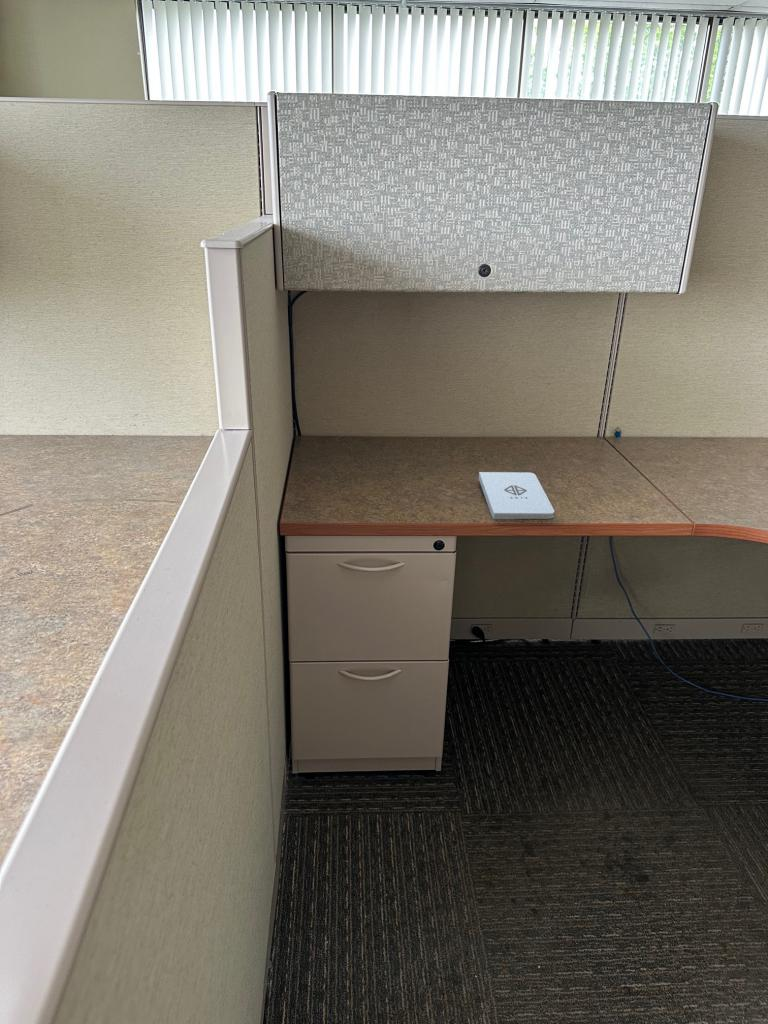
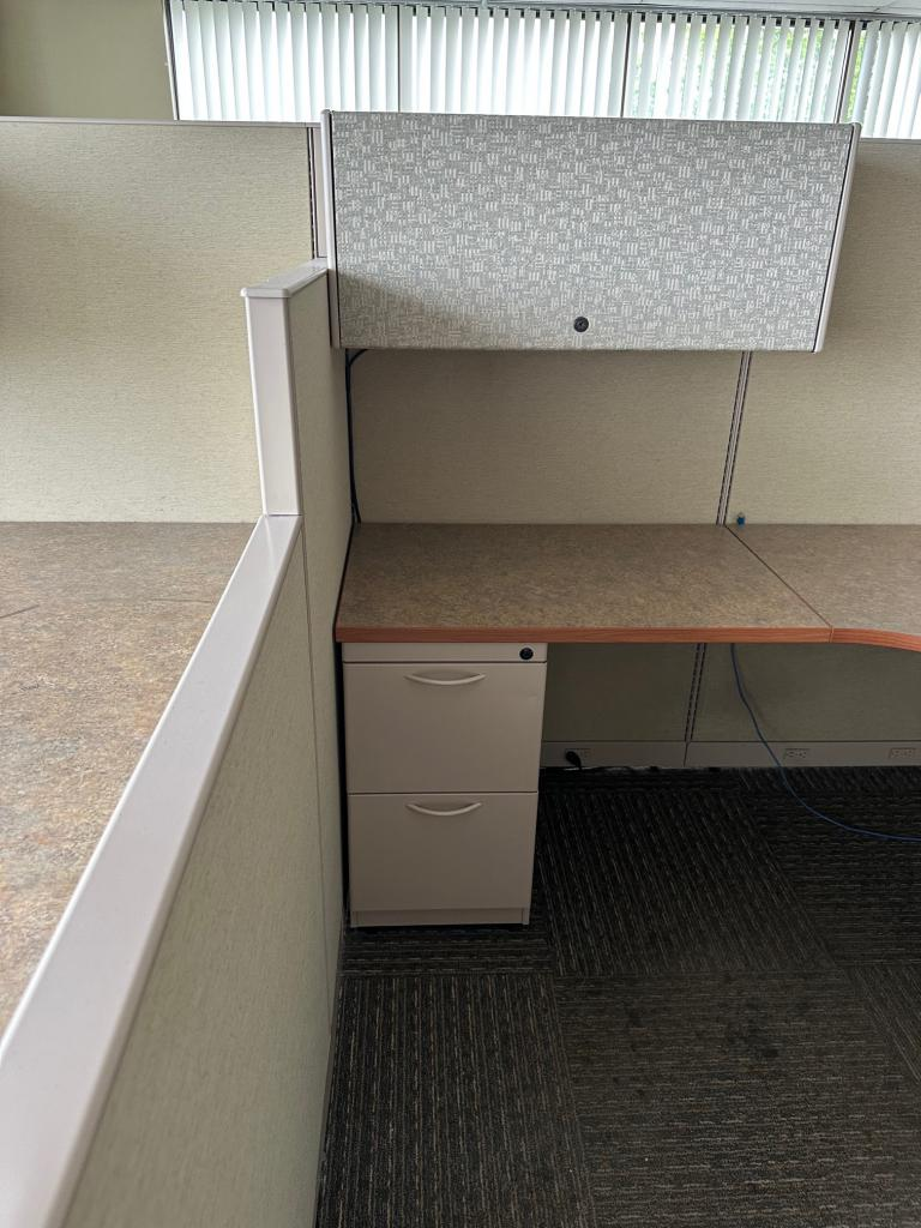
- notepad (514, 495)
